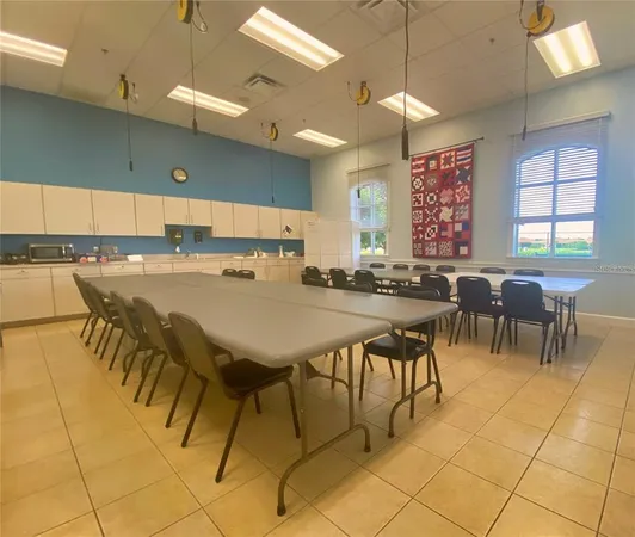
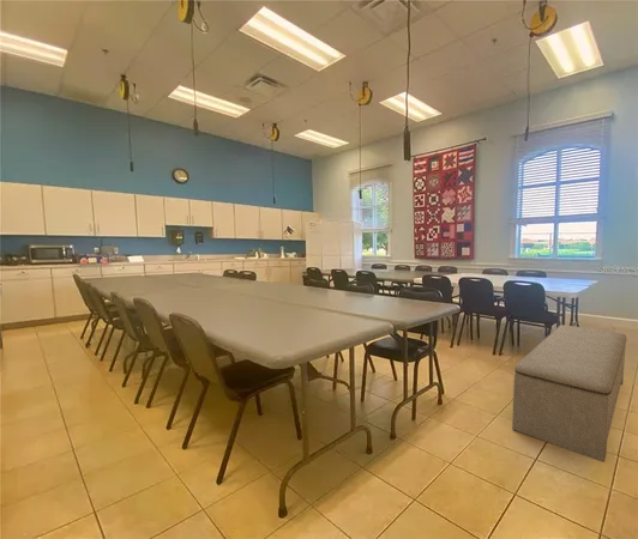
+ bench (576, 374)
